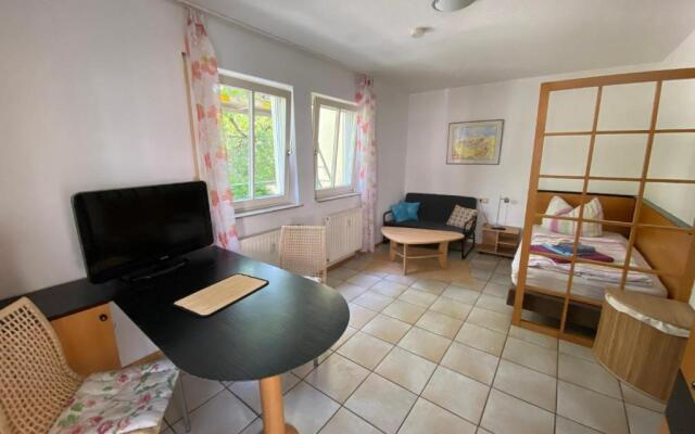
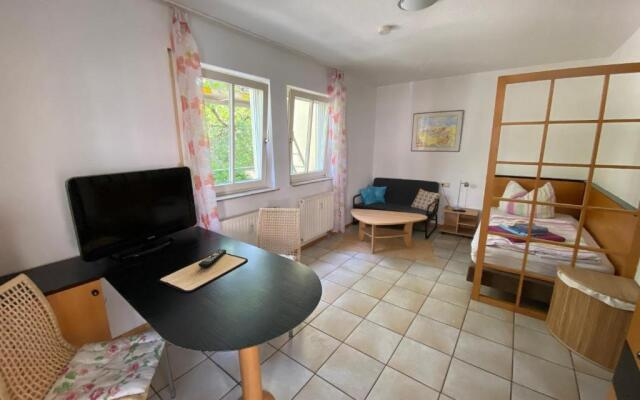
+ remote control (213, 257)
